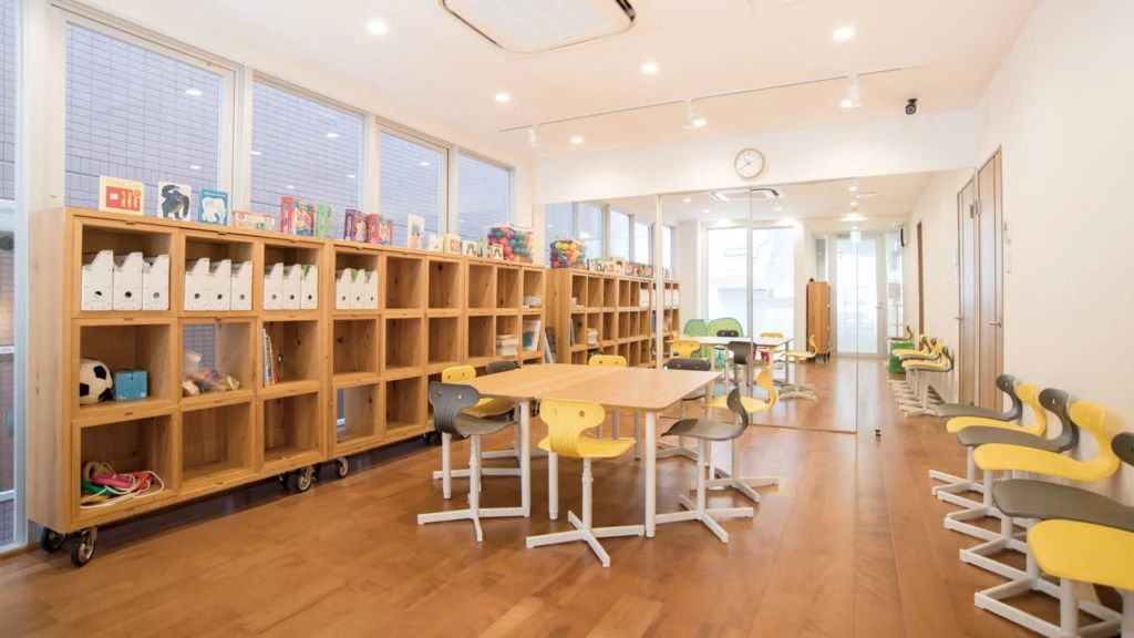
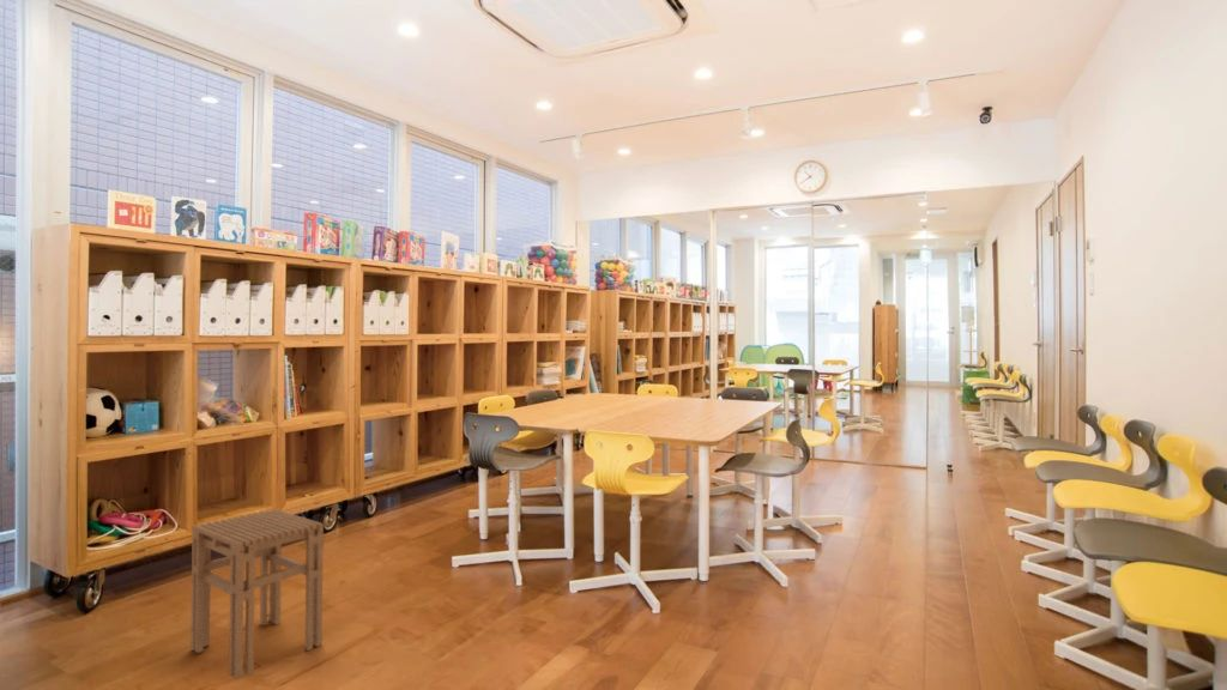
+ stool (258, 585)
